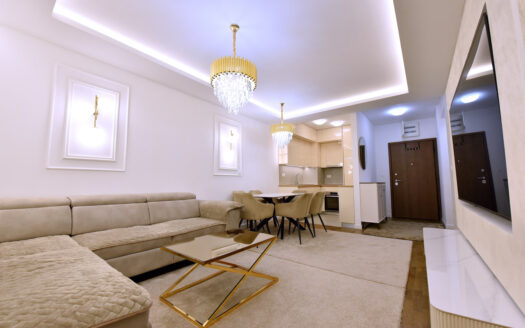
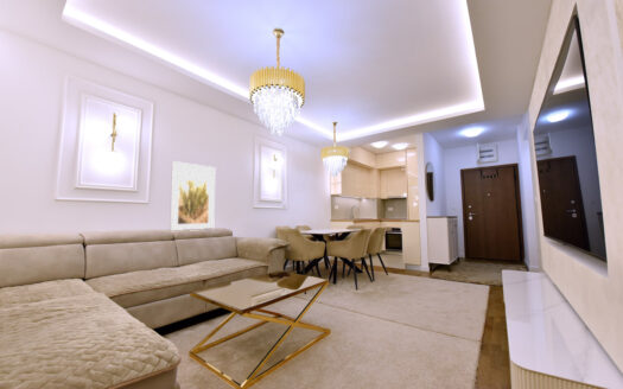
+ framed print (193, 197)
